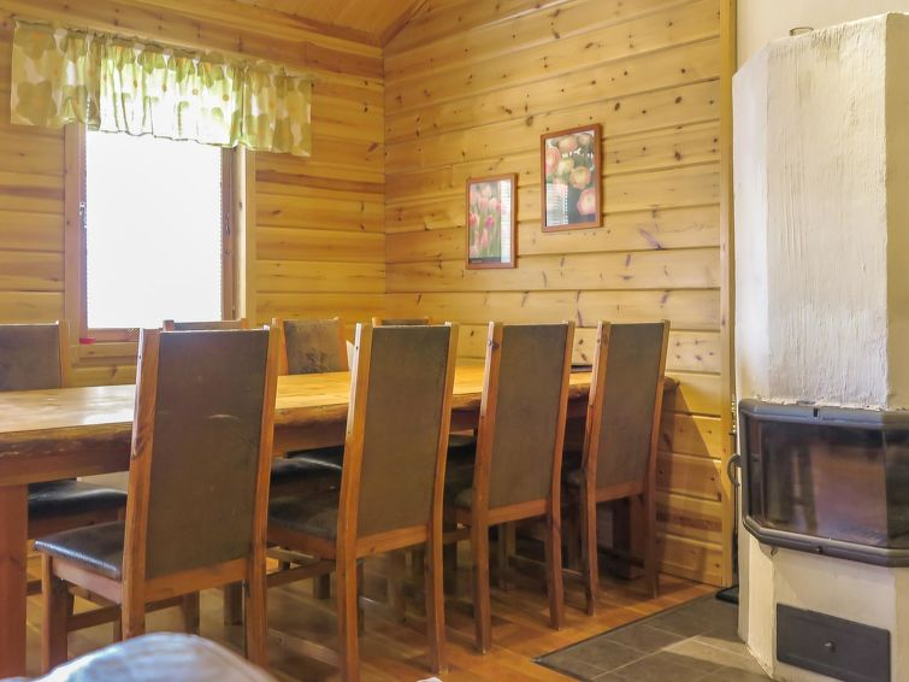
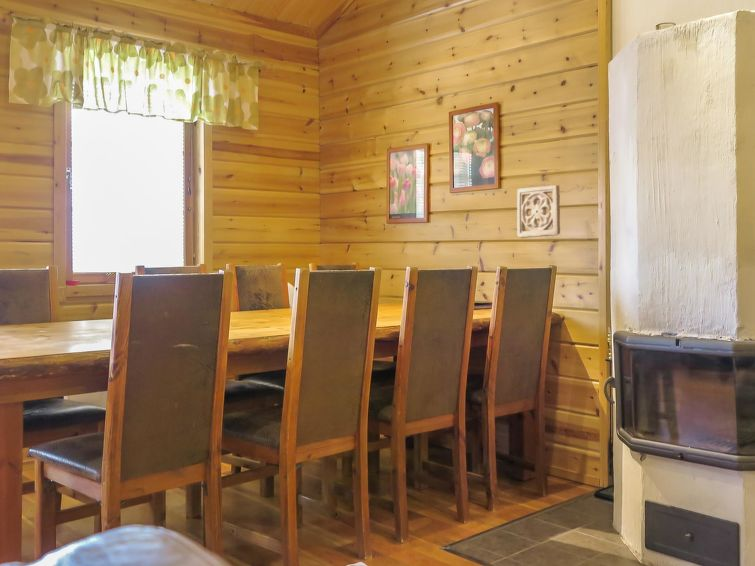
+ wall ornament (538, 211)
